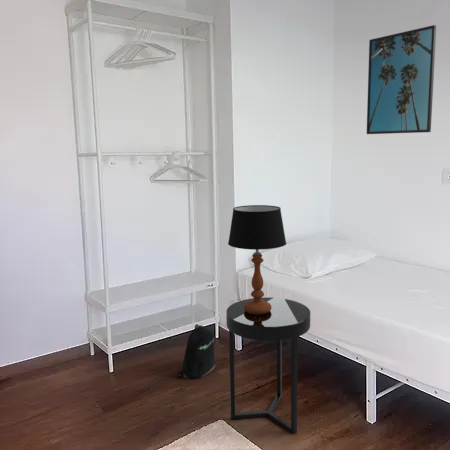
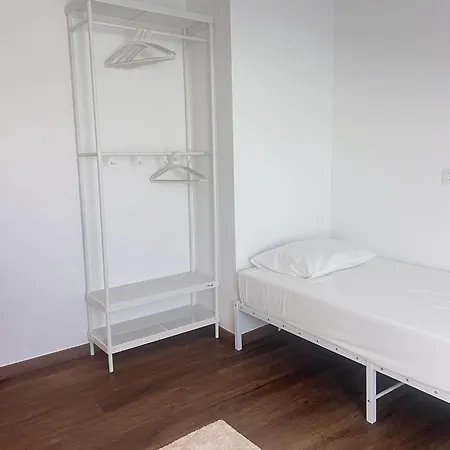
- side table (277, 364)
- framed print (398, 83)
- backpack (195, 346)
- table lamp (257, 260)
